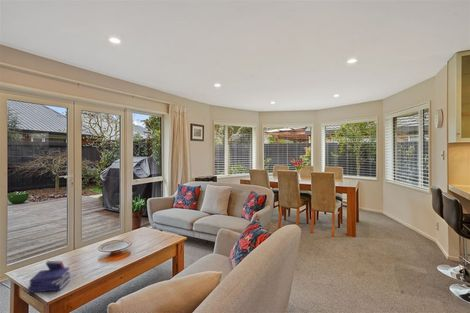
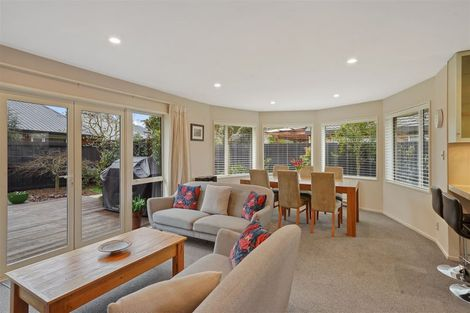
- book (53, 272)
